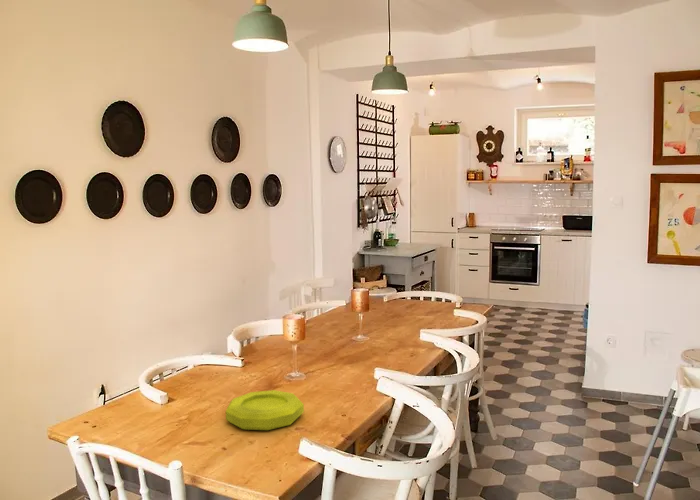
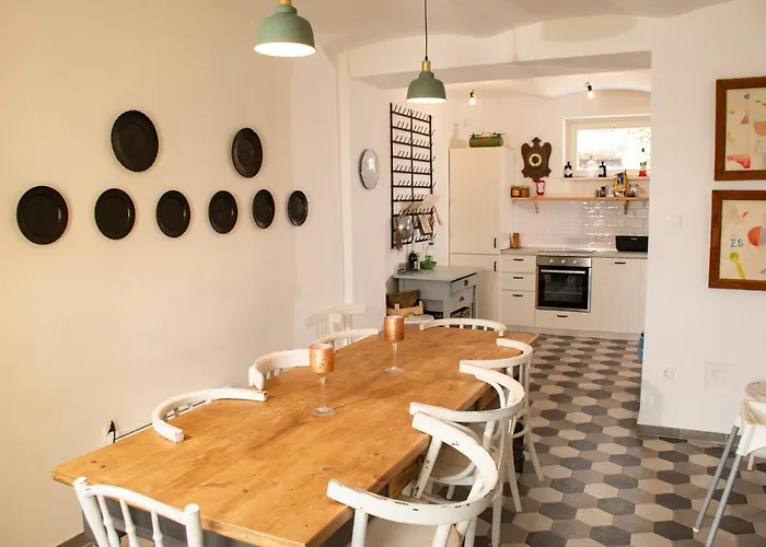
- bowl (264, 409)
